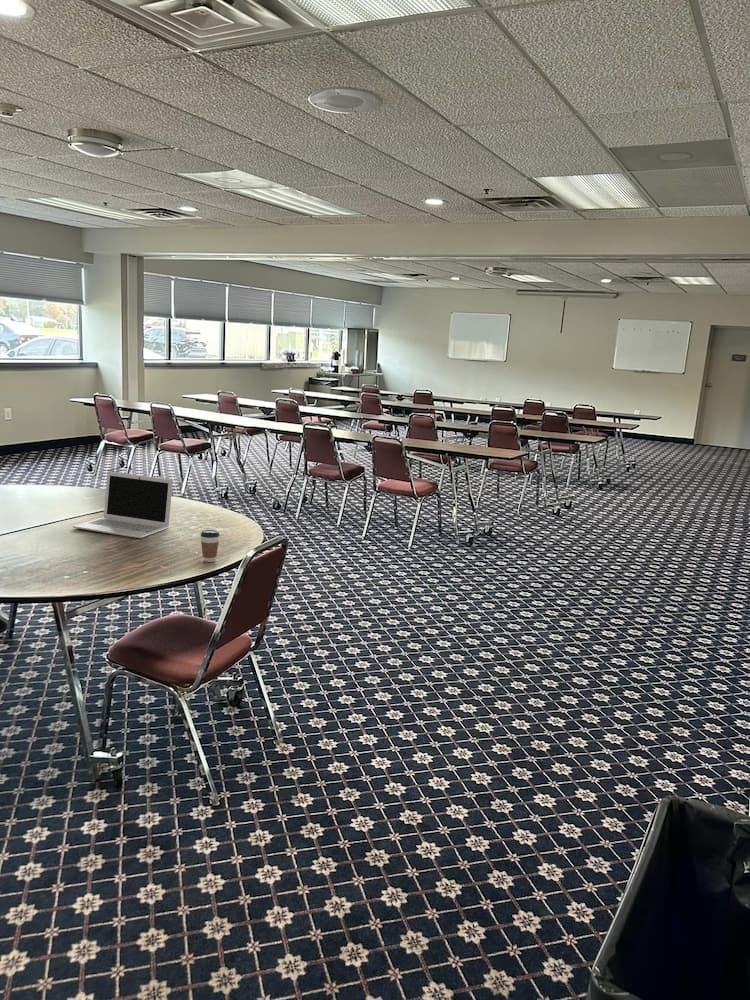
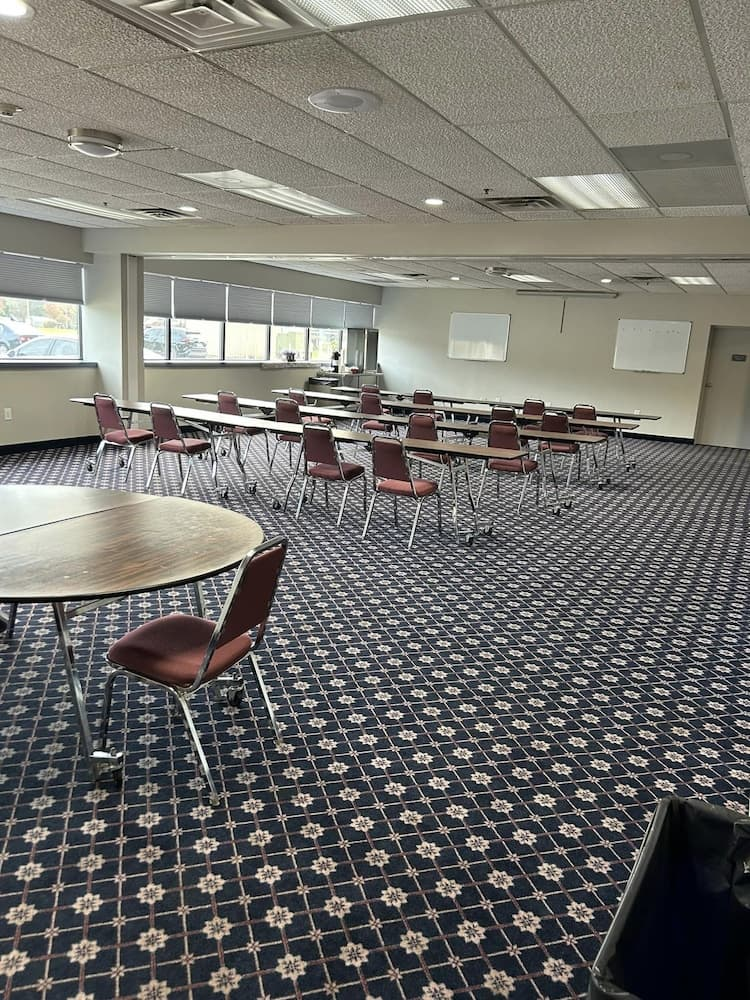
- laptop (123, 503)
- coffee cup (209, 545)
